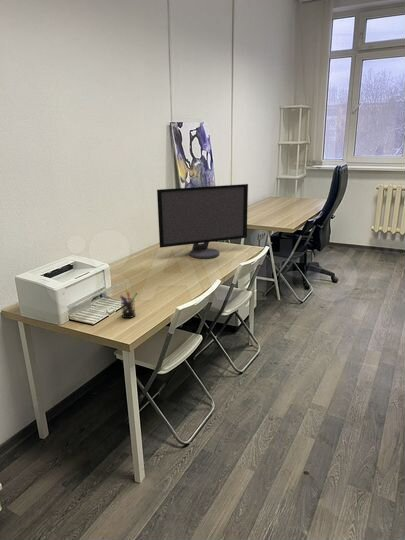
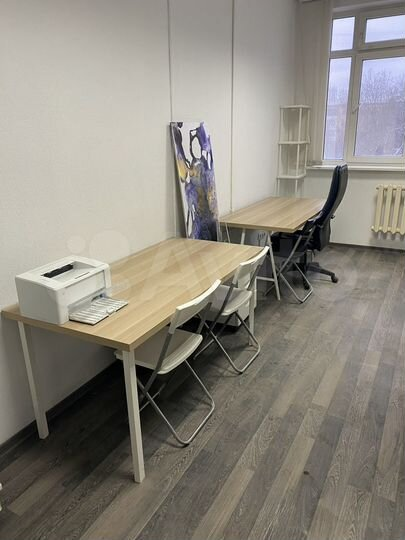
- pen holder (129, 302)
- computer monitor (204, 221)
